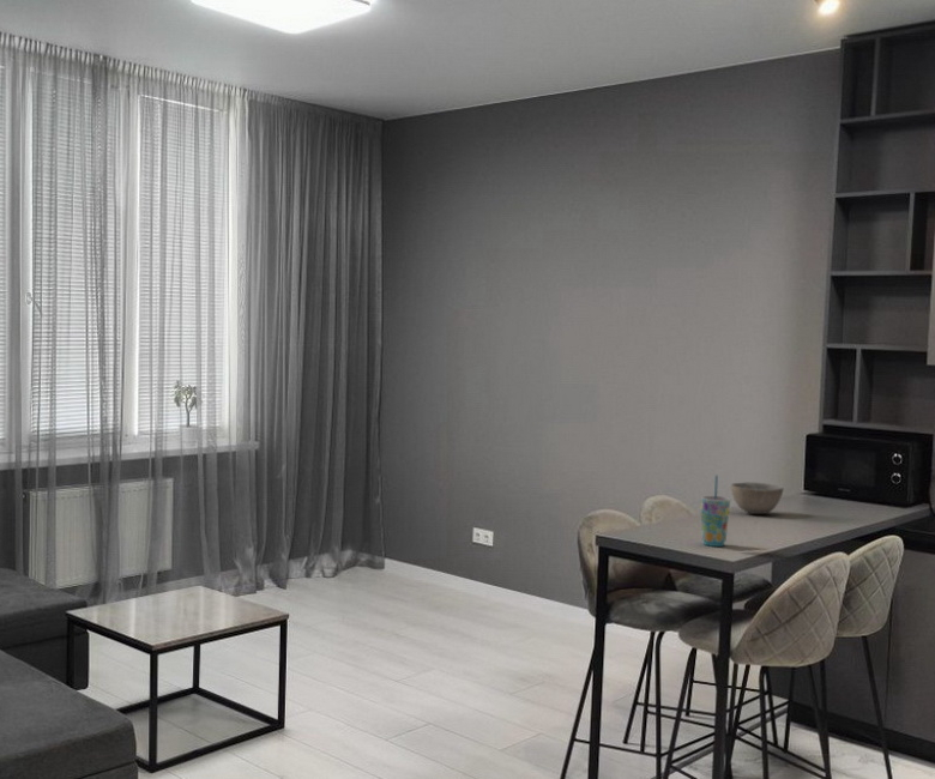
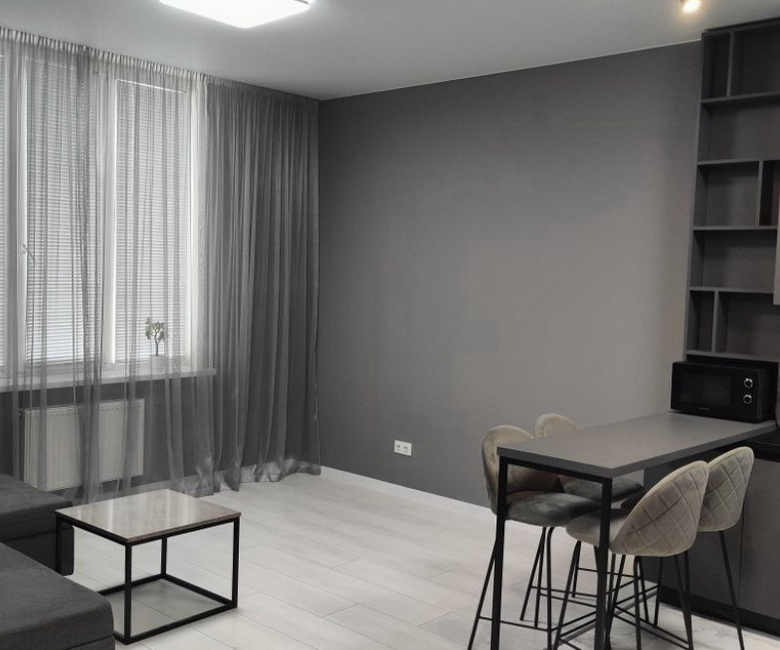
- bowl (755, 499)
- cup (714, 509)
